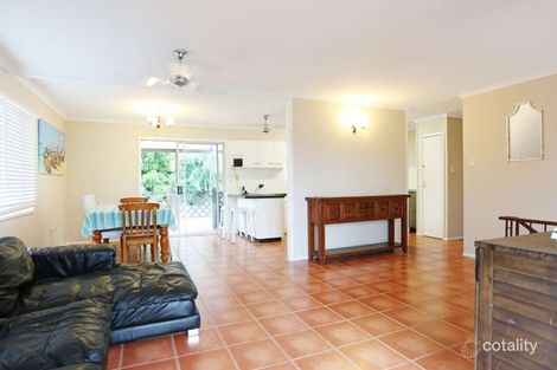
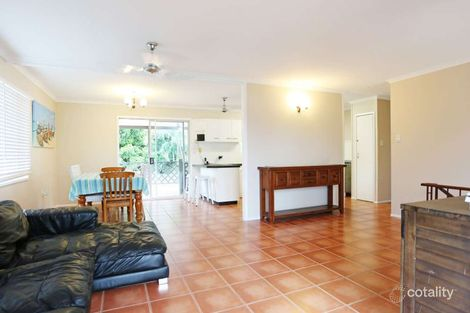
- home mirror (524, 131)
